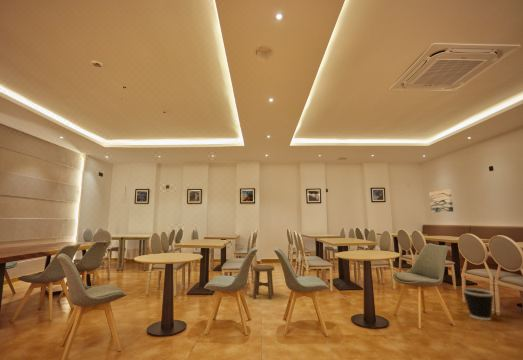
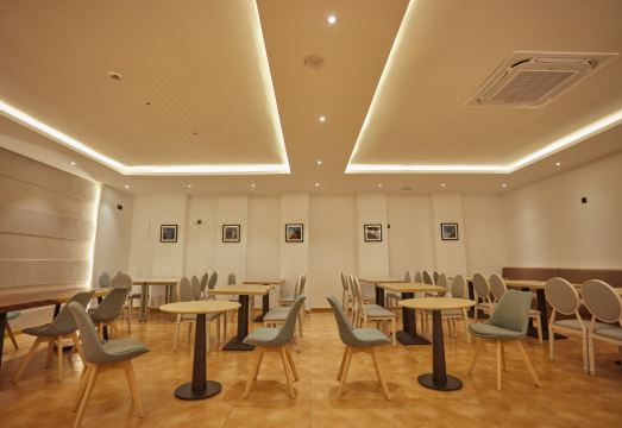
- wall art (440, 201)
- wastebasket (478, 304)
- stool (263, 283)
